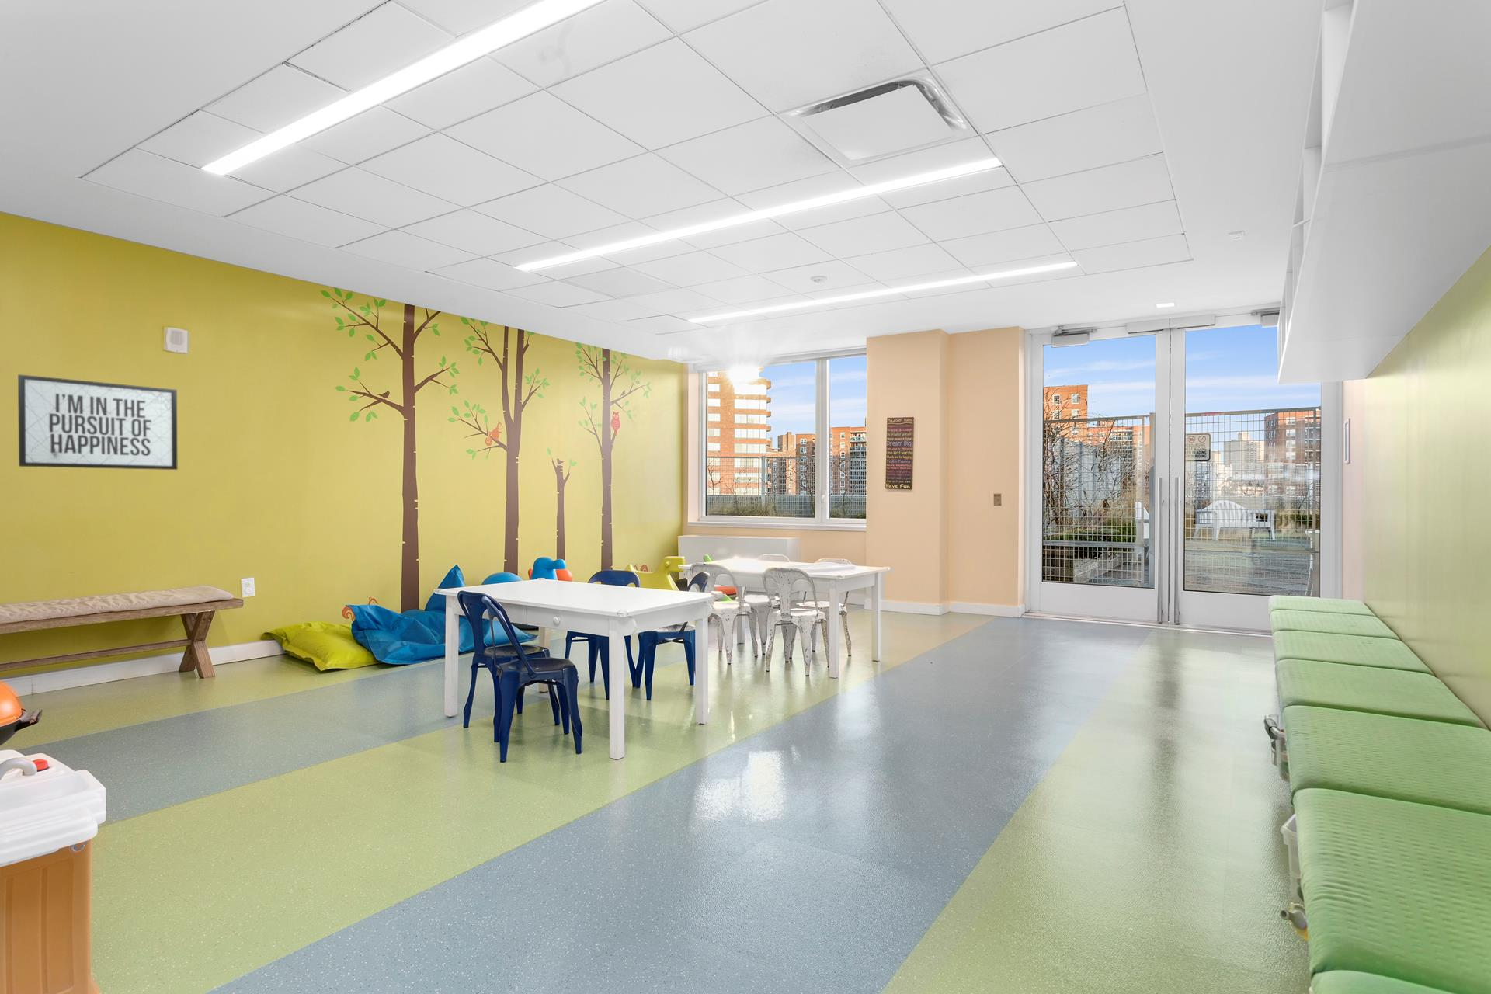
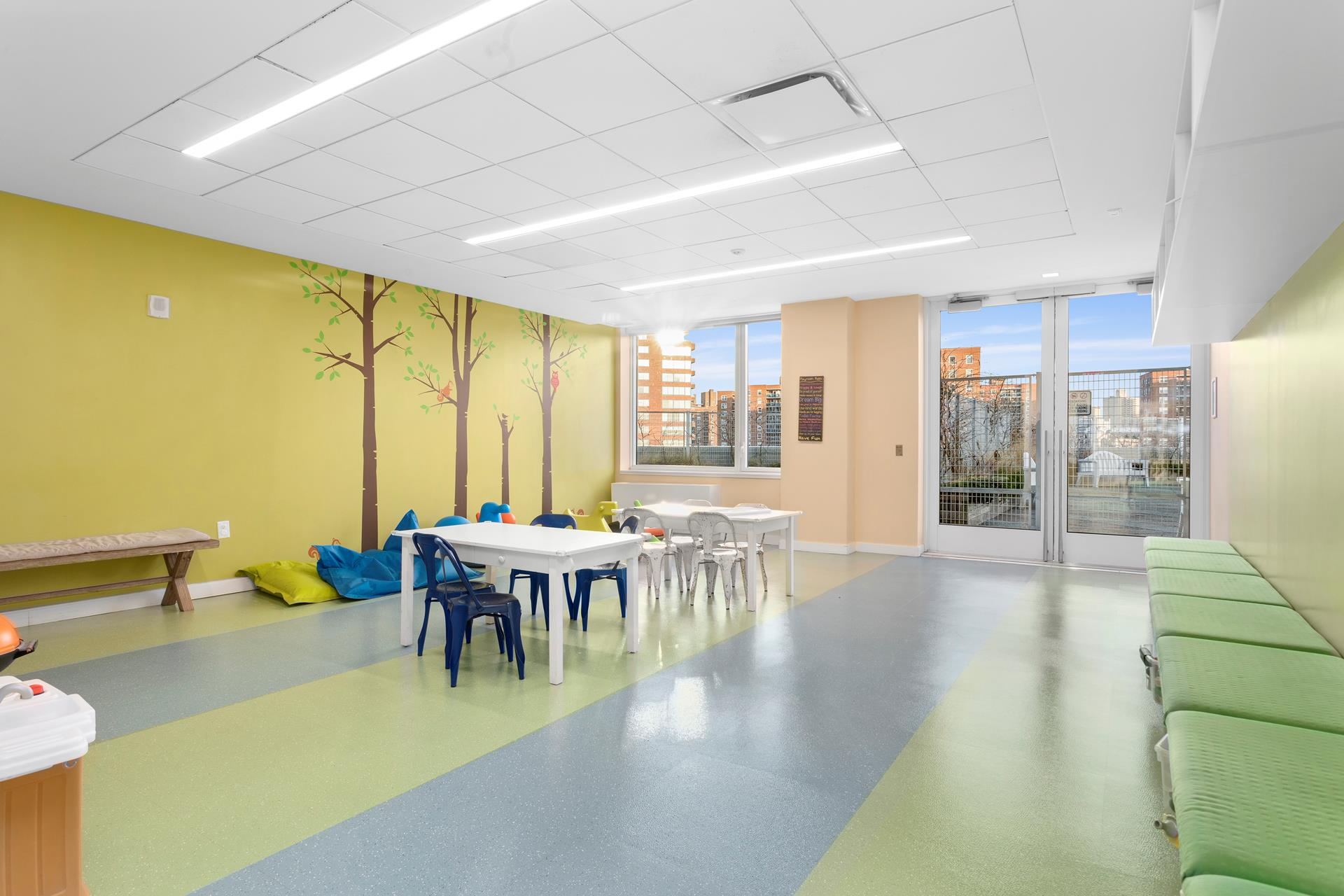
- mirror (102, 425)
